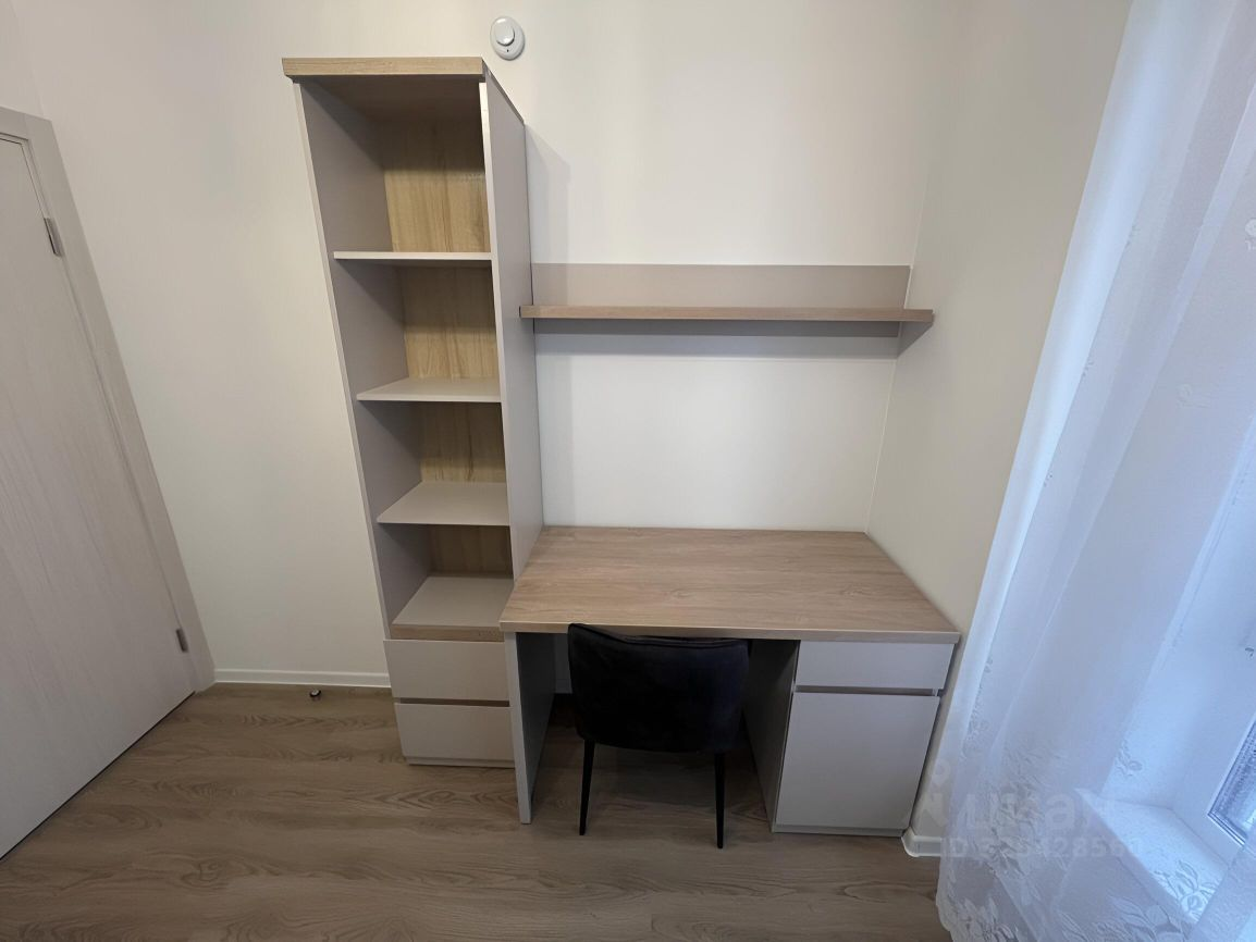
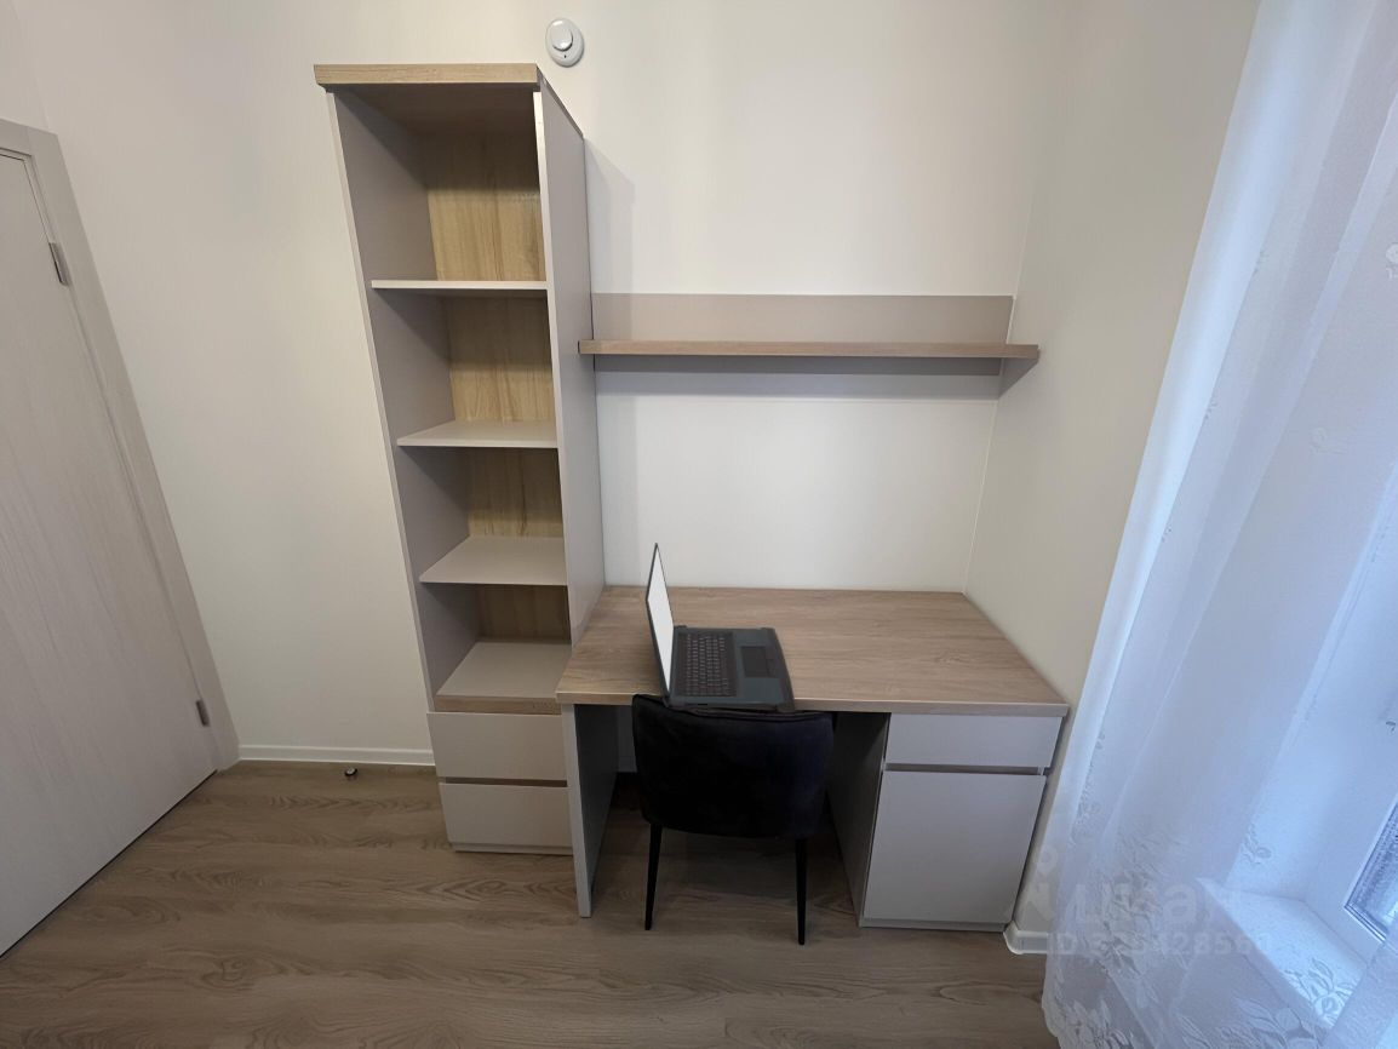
+ laptop (720, 629)
